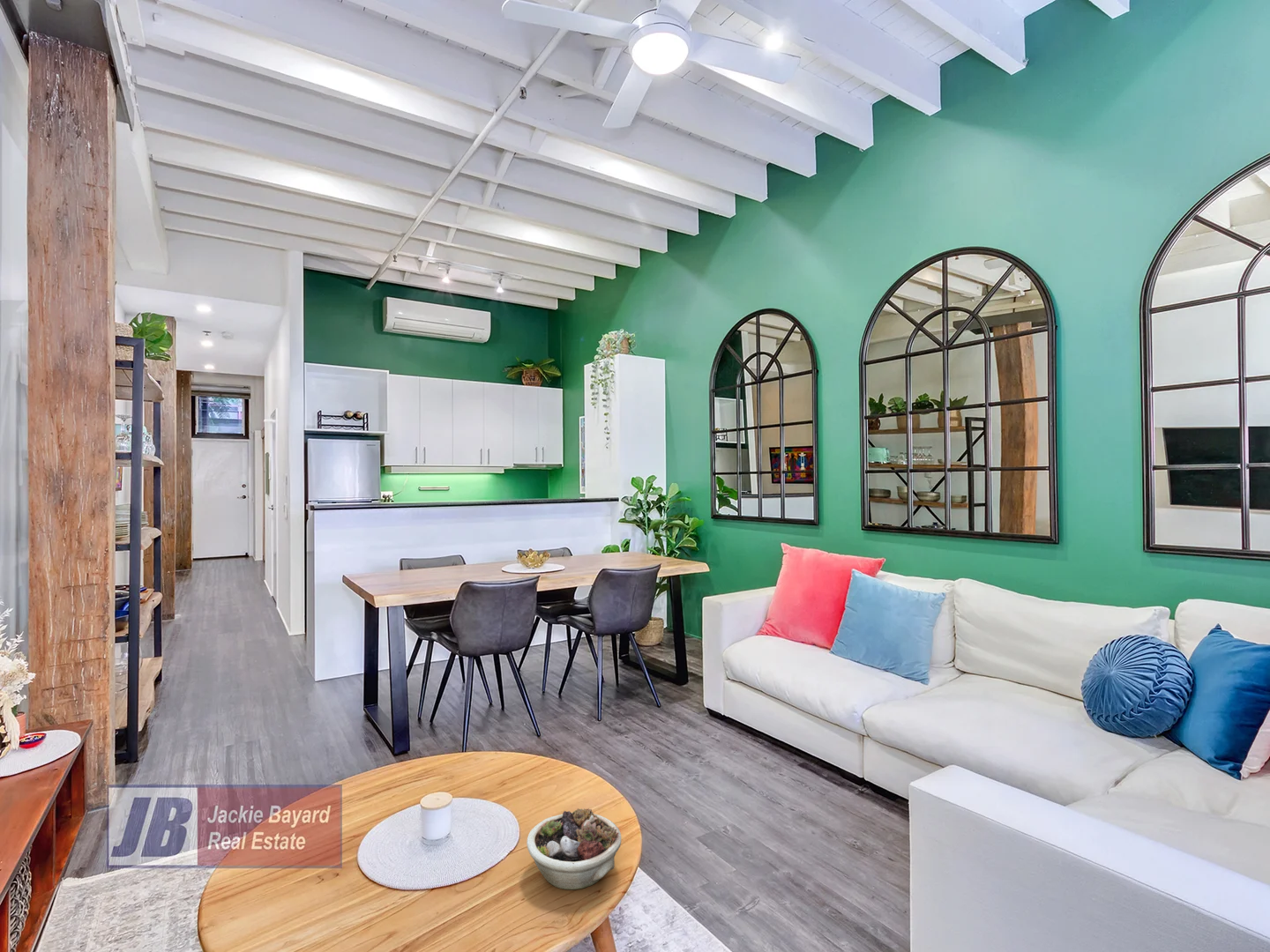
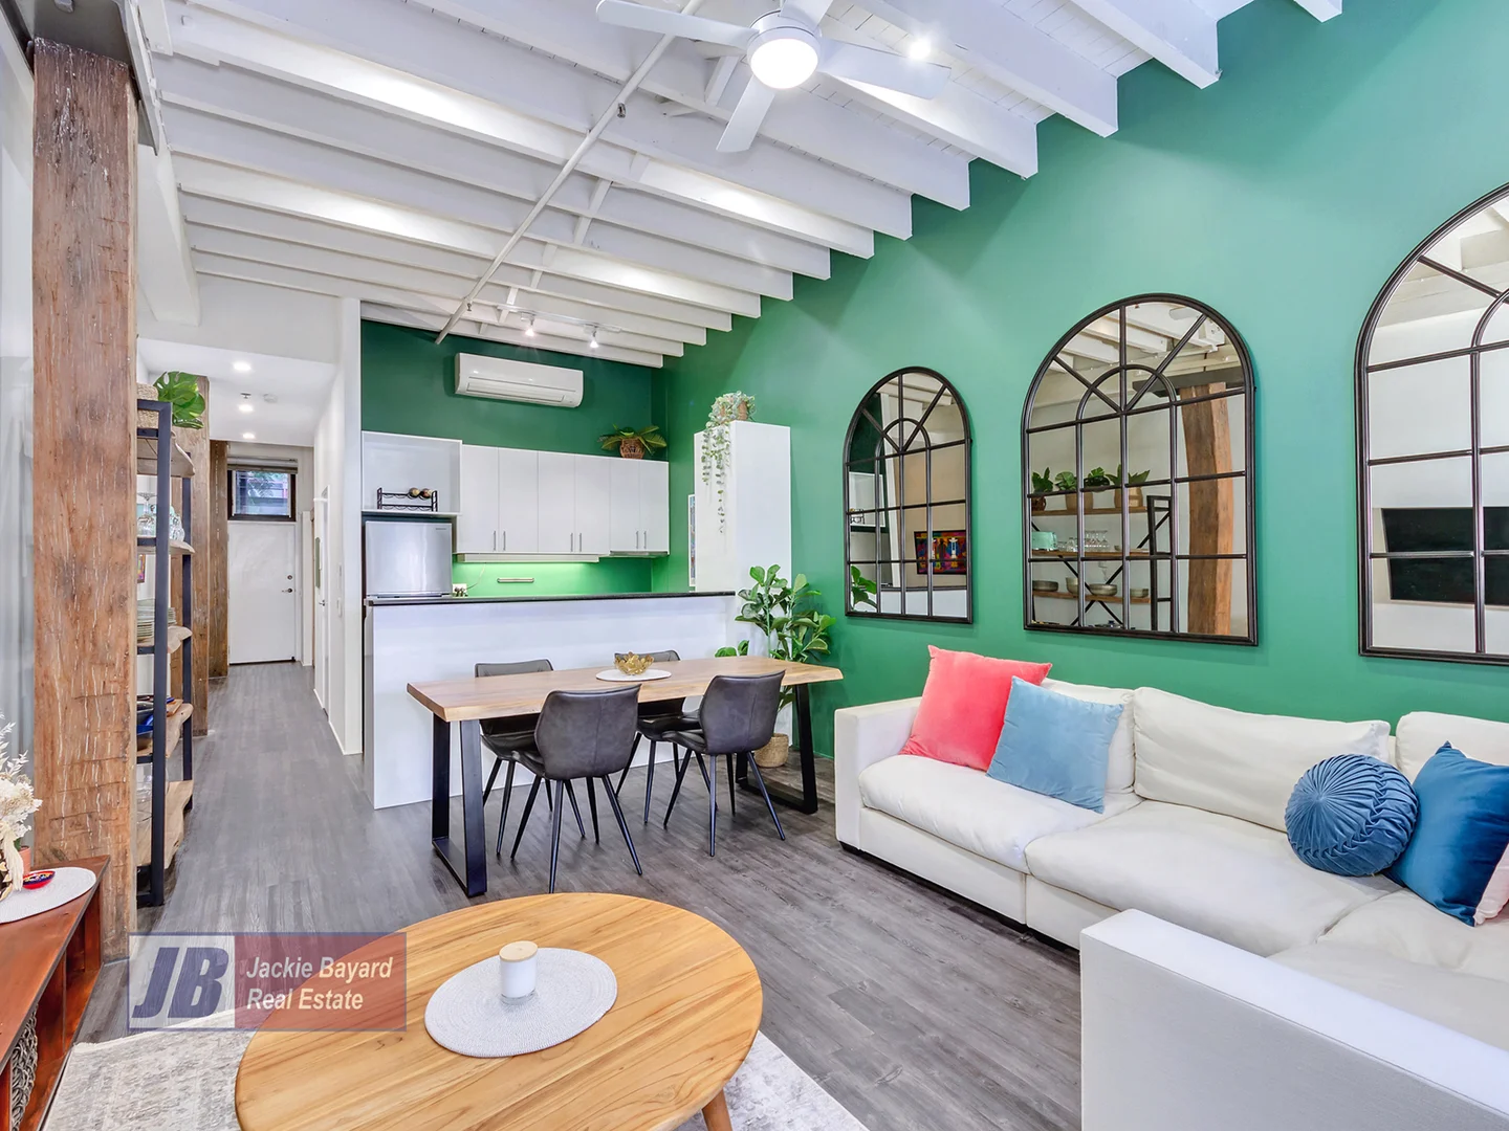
- succulent planter (574, 846)
